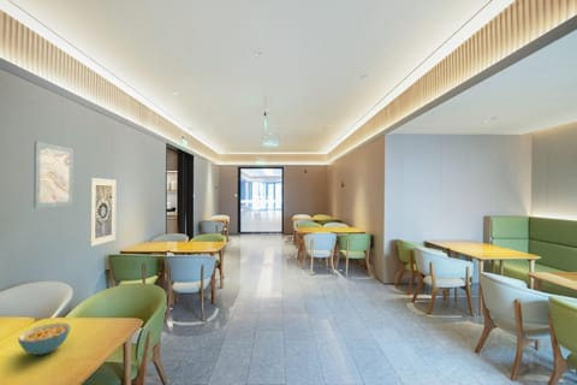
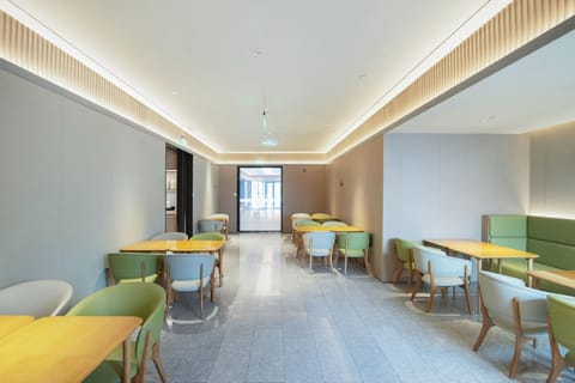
- cereal bowl (44, 340)
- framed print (103, 211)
- wall art (54, 176)
